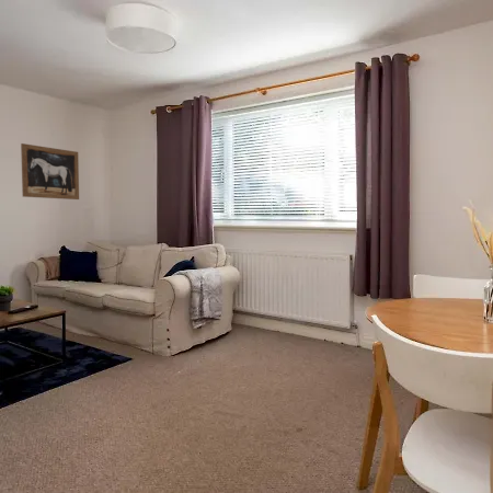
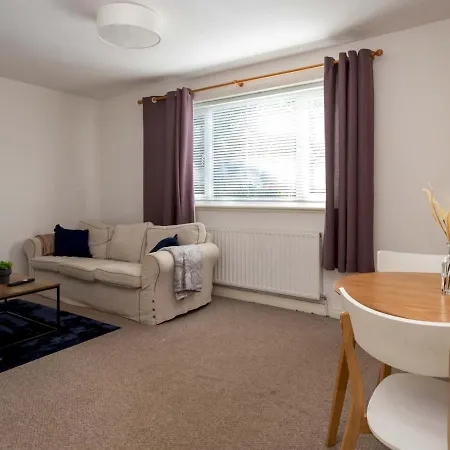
- wall art (51, 173)
